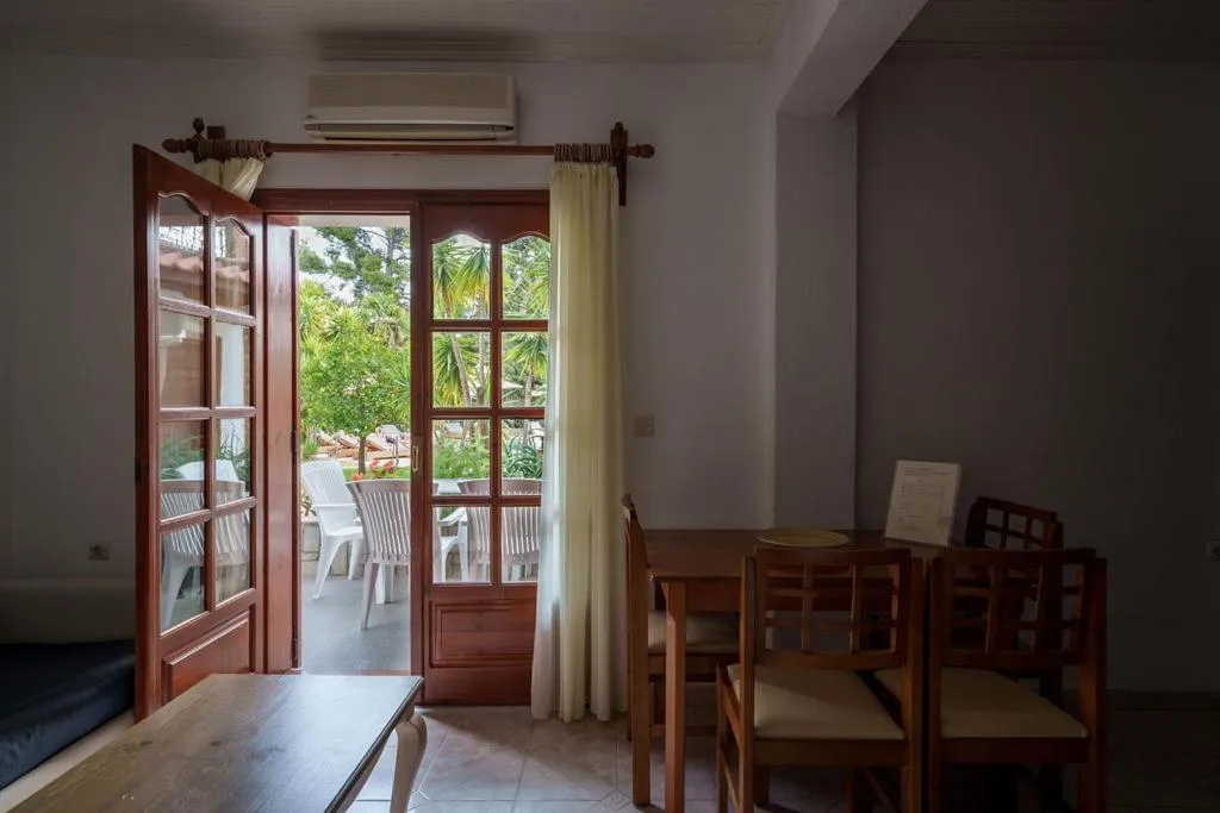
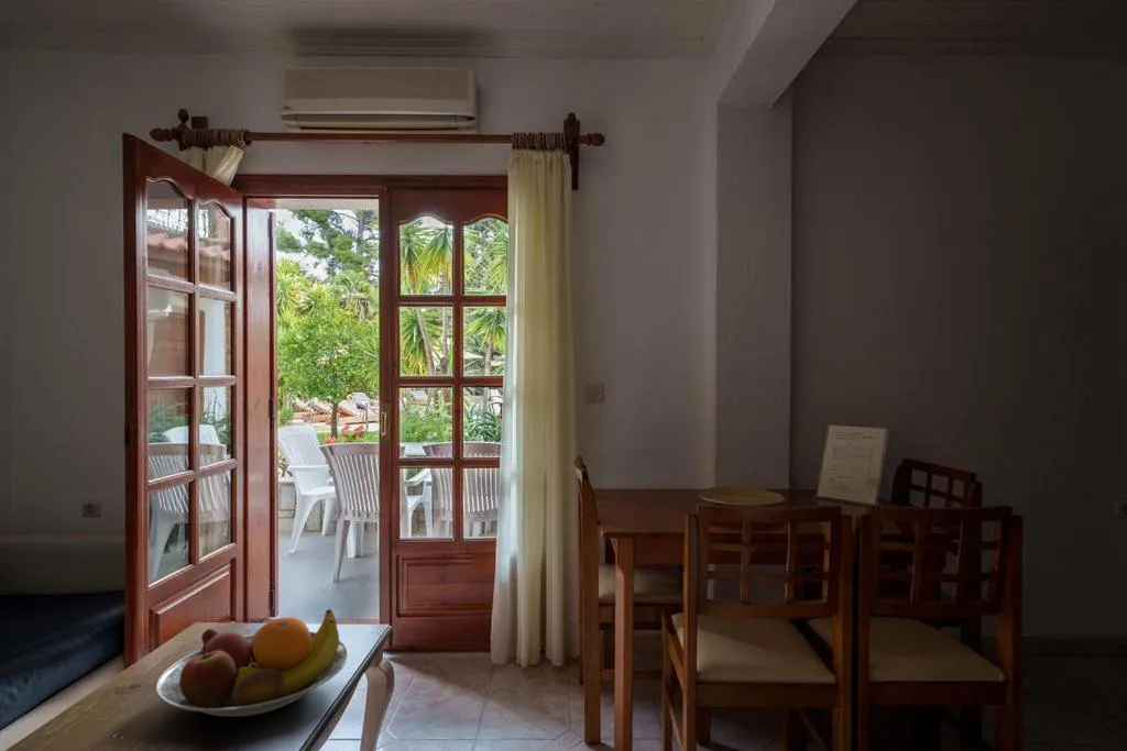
+ fruit bowl (258, 658)
